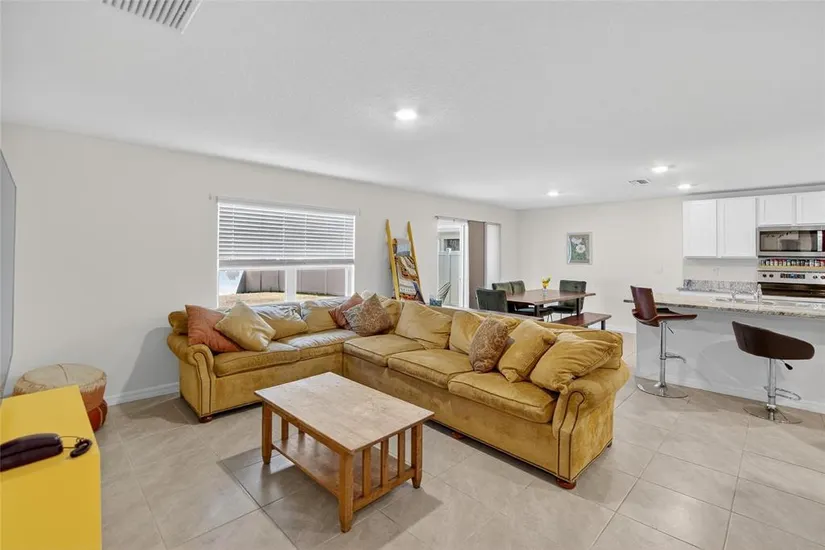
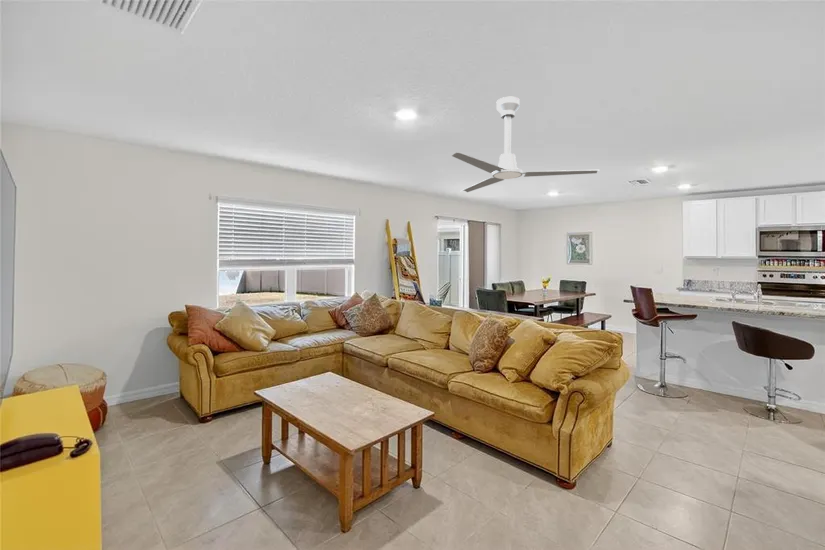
+ ceiling fan (510, 137)
